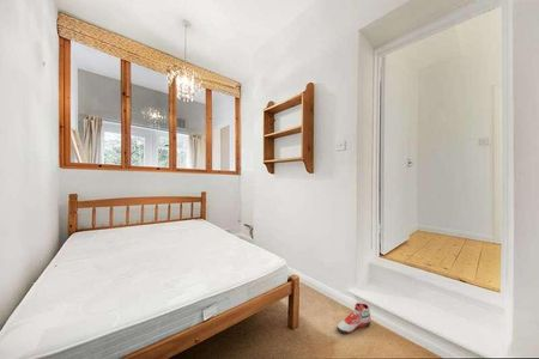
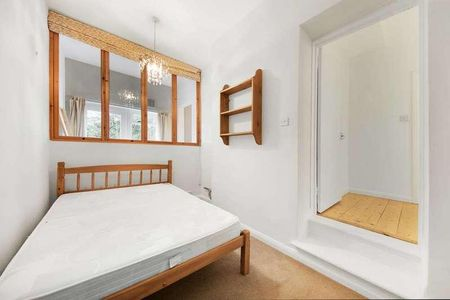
- sneaker (353, 316)
